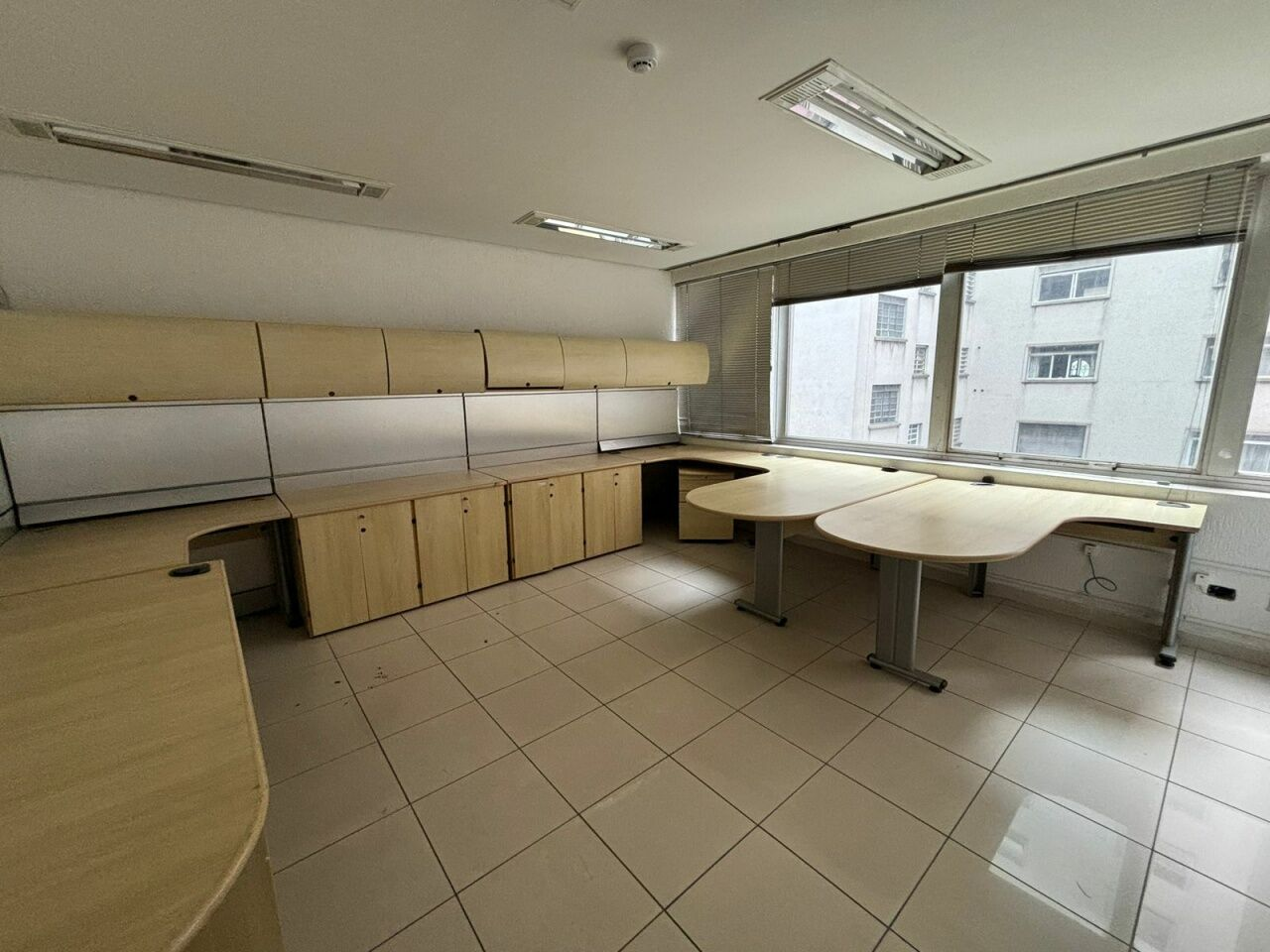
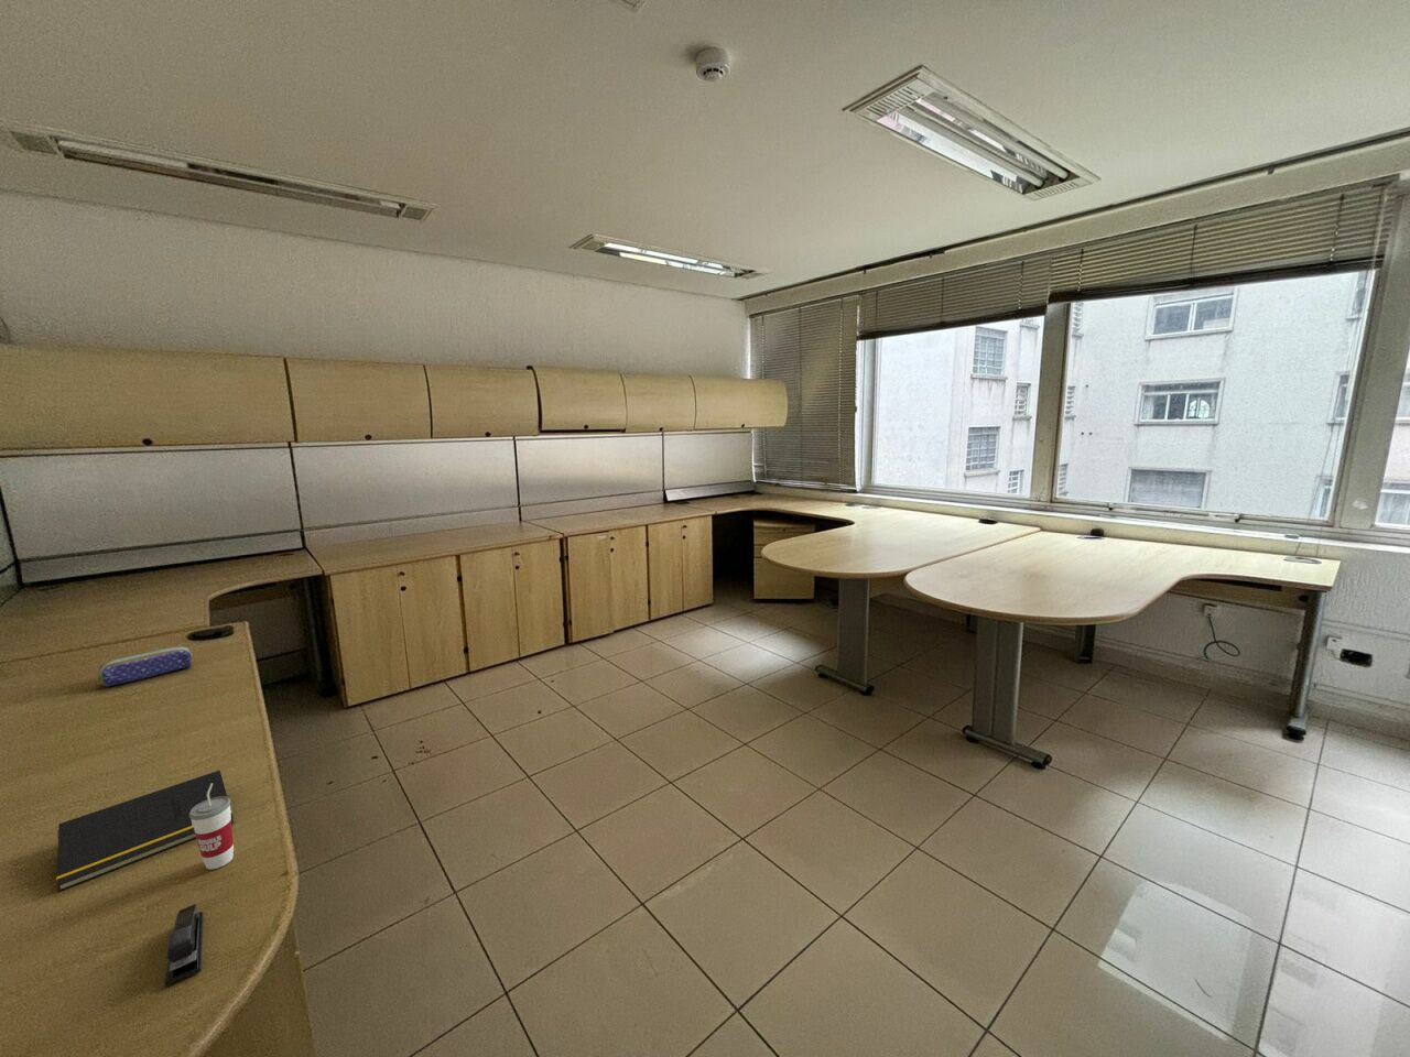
+ stapler (184, 935)
+ notepad (149, 823)
+ cup (212, 824)
+ pencil case (145, 664)
